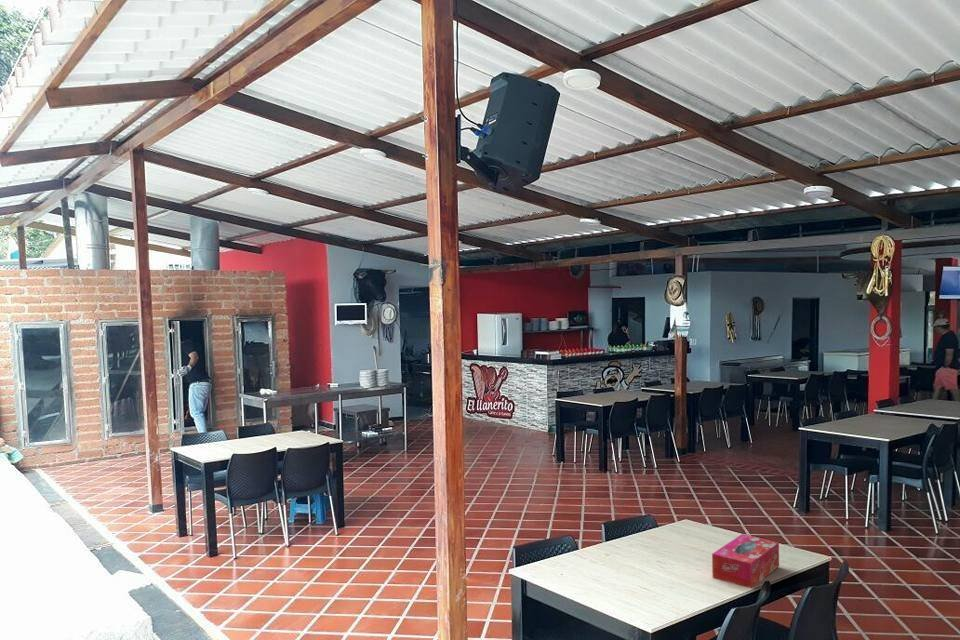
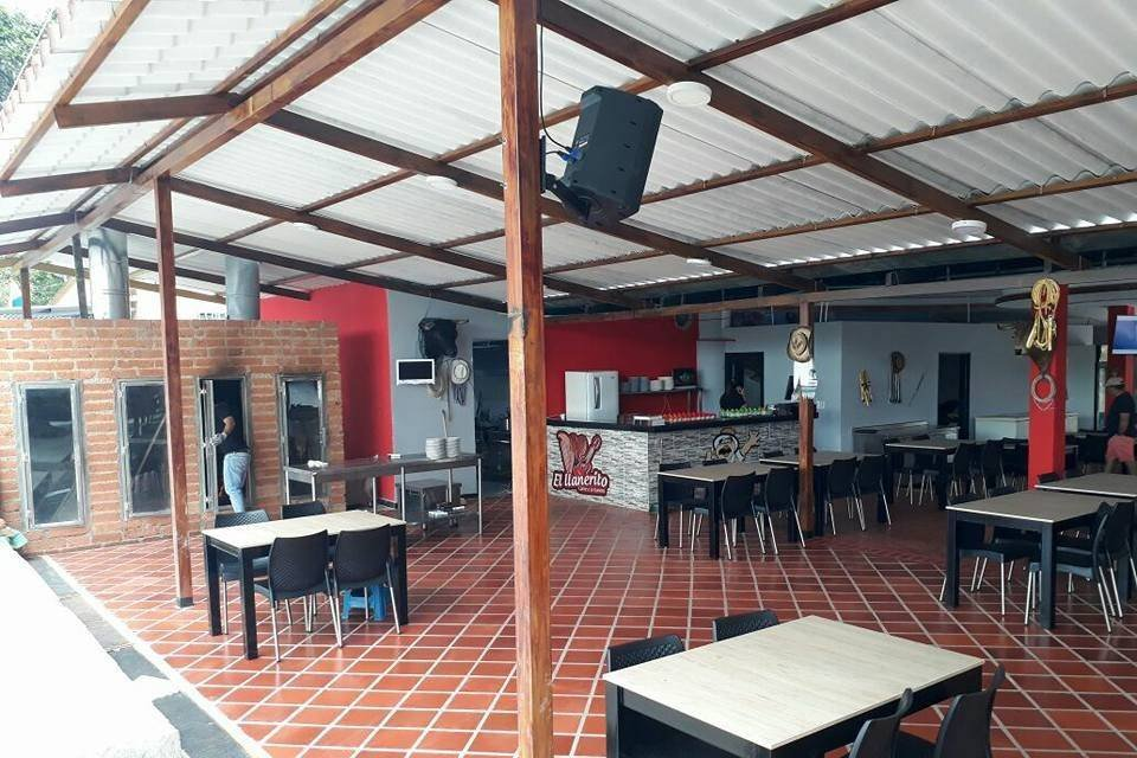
- tissue box (746, 559)
